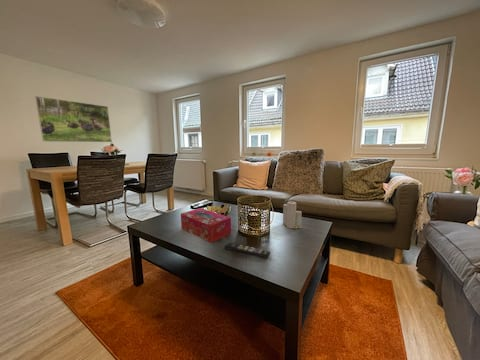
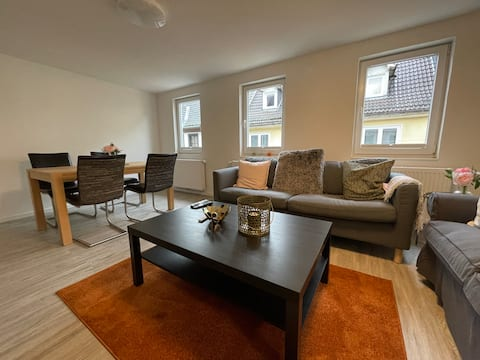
- remote control (246, 249)
- tissue box (205, 223)
- candle (291, 212)
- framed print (78, 122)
